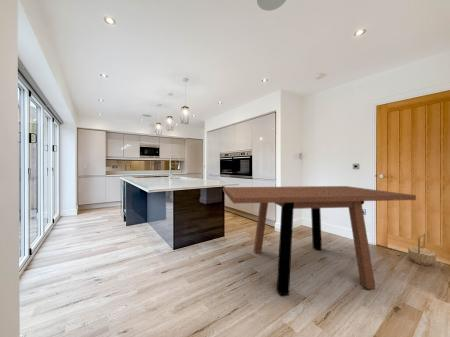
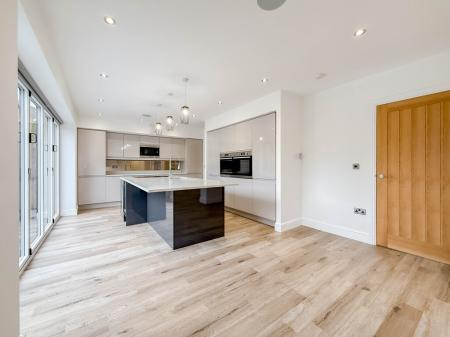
- dining table (312, 228)
- basket (421, 248)
